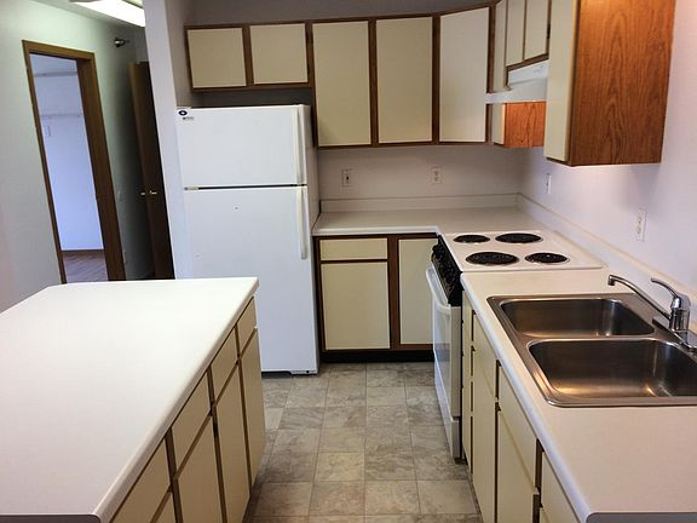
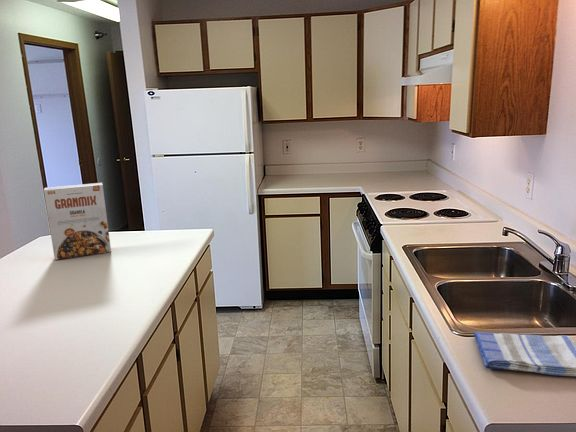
+ cereal box (78, 220)
+ dish towel (530, 350)
